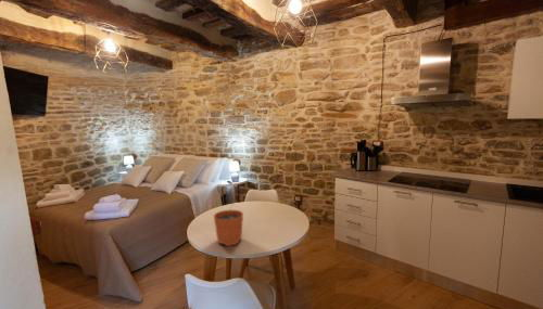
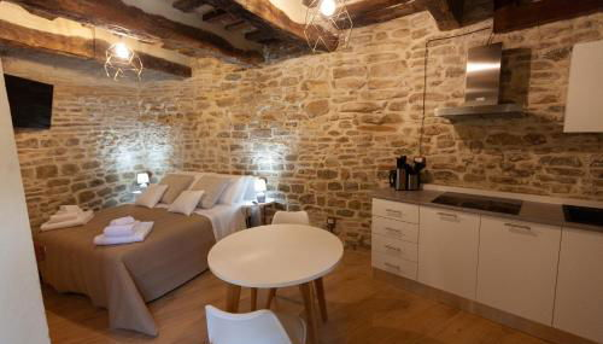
- plant pot (228, 220)
